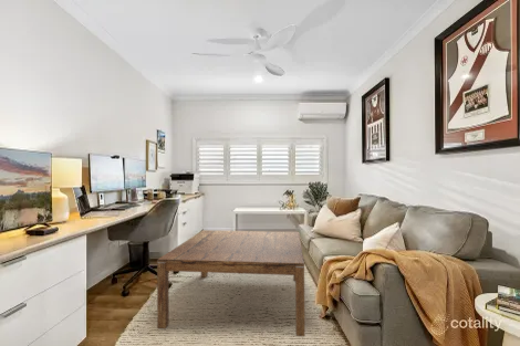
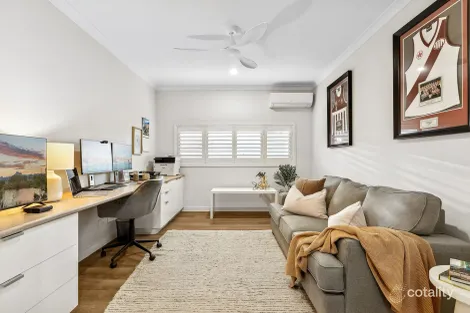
- coffee table (241, 271)
